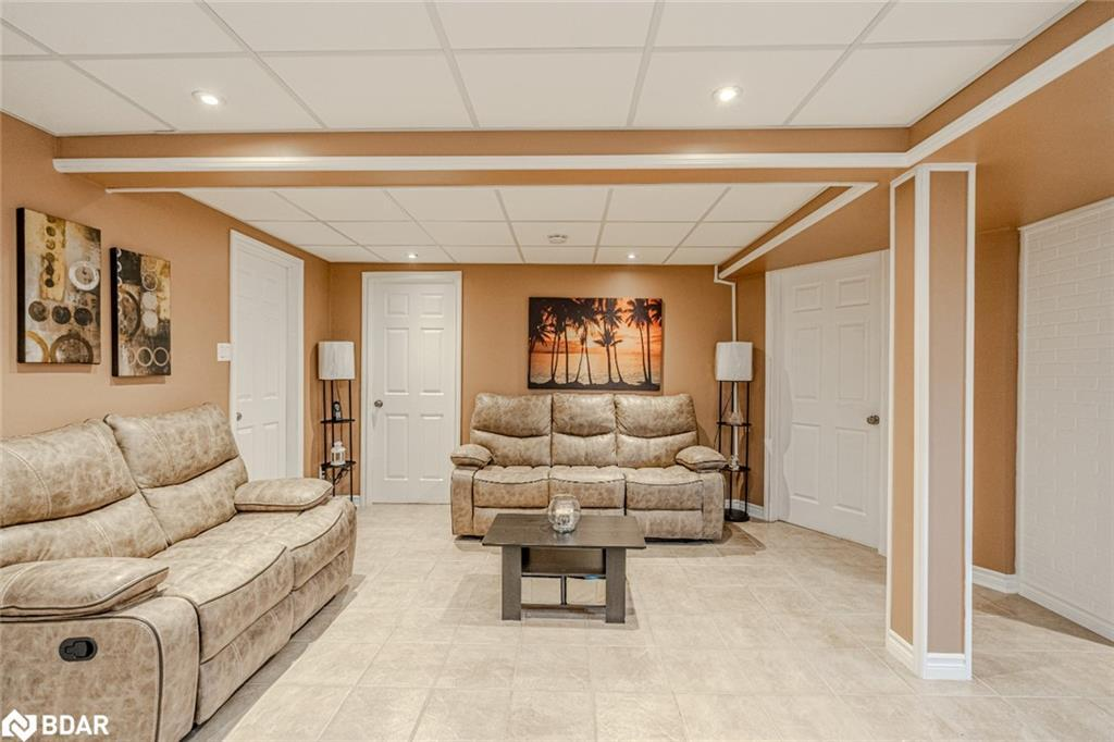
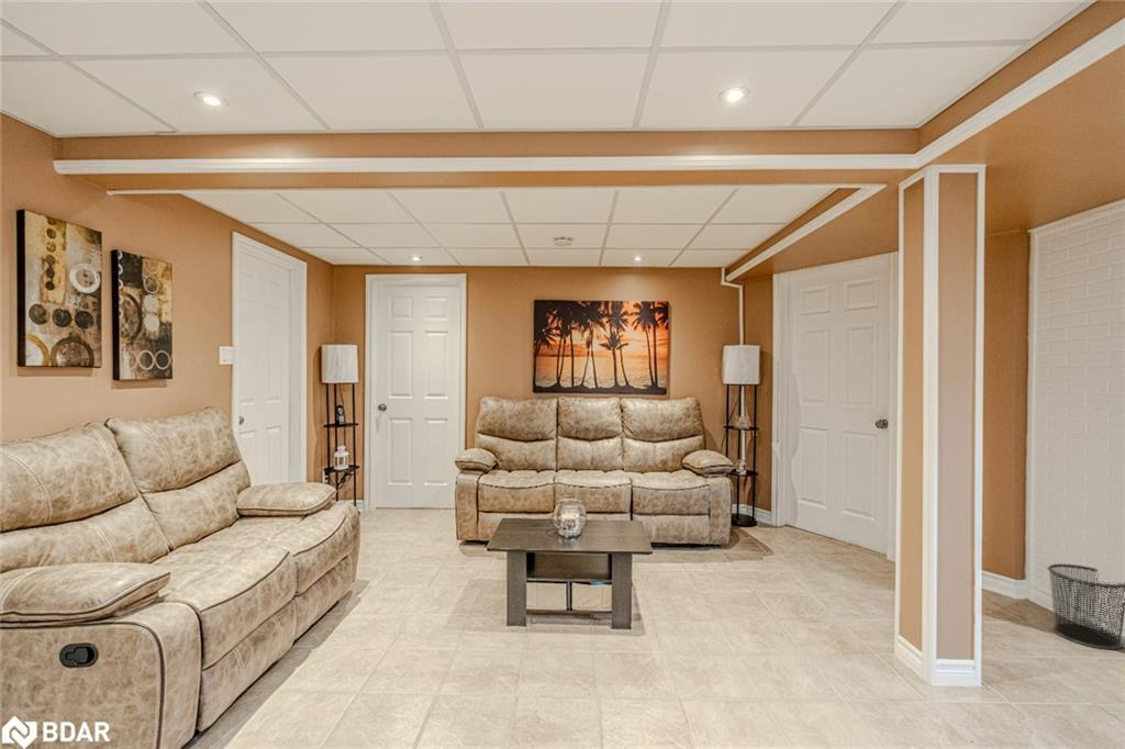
+ waste bin (1087, 605)
